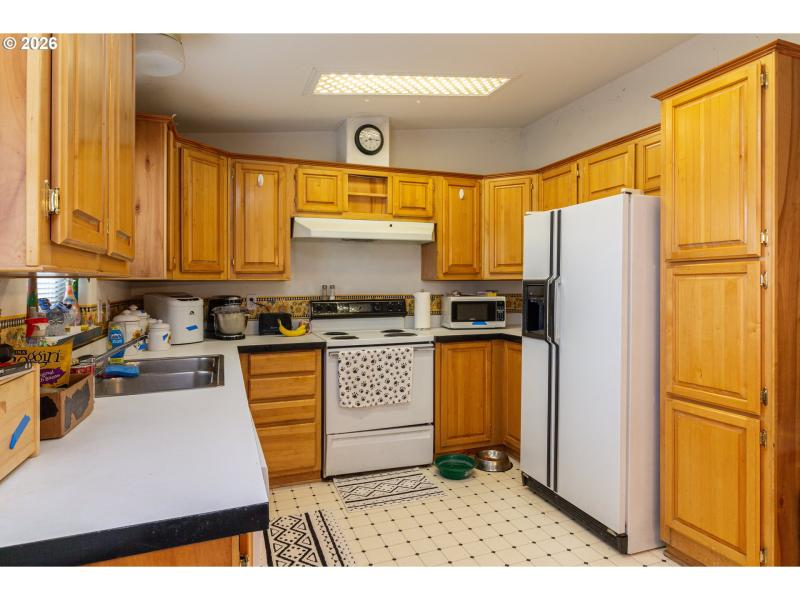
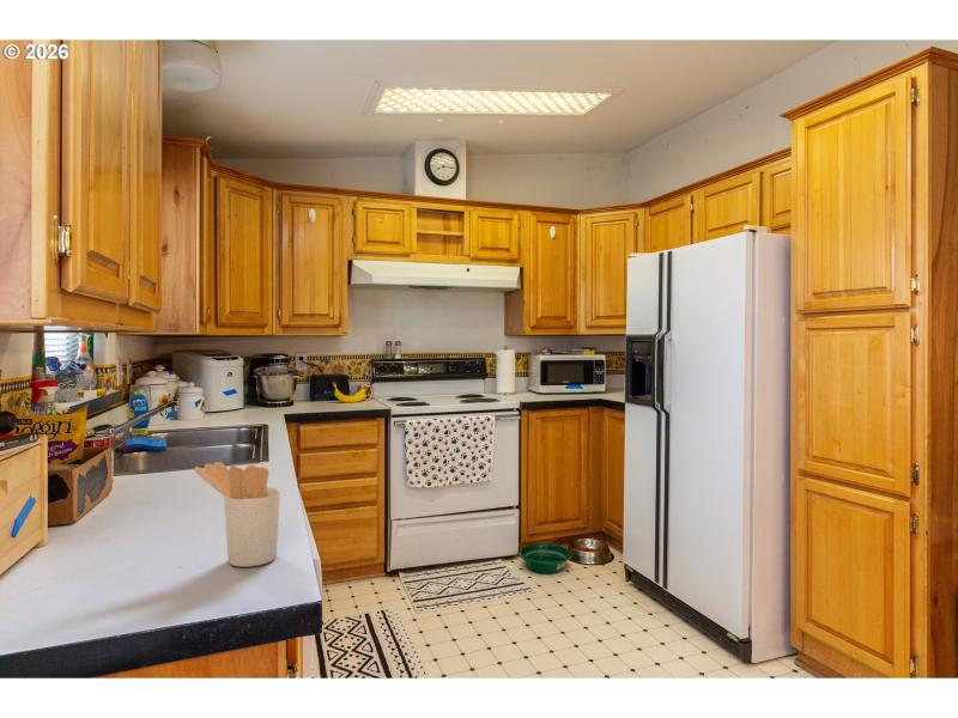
+ utensil holder (238, 509)
